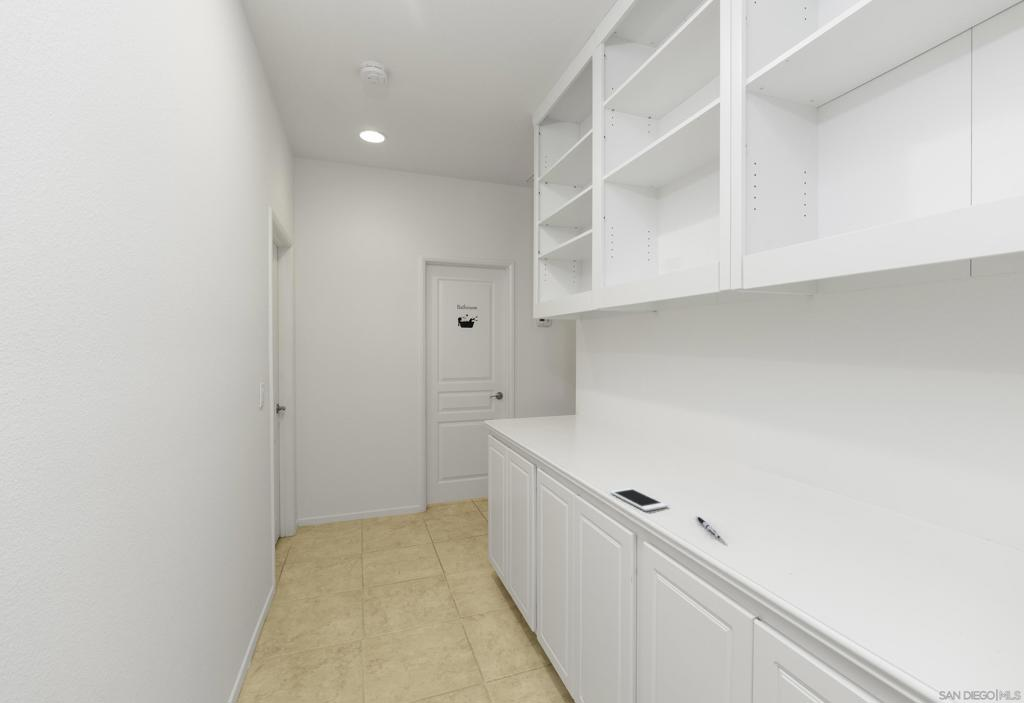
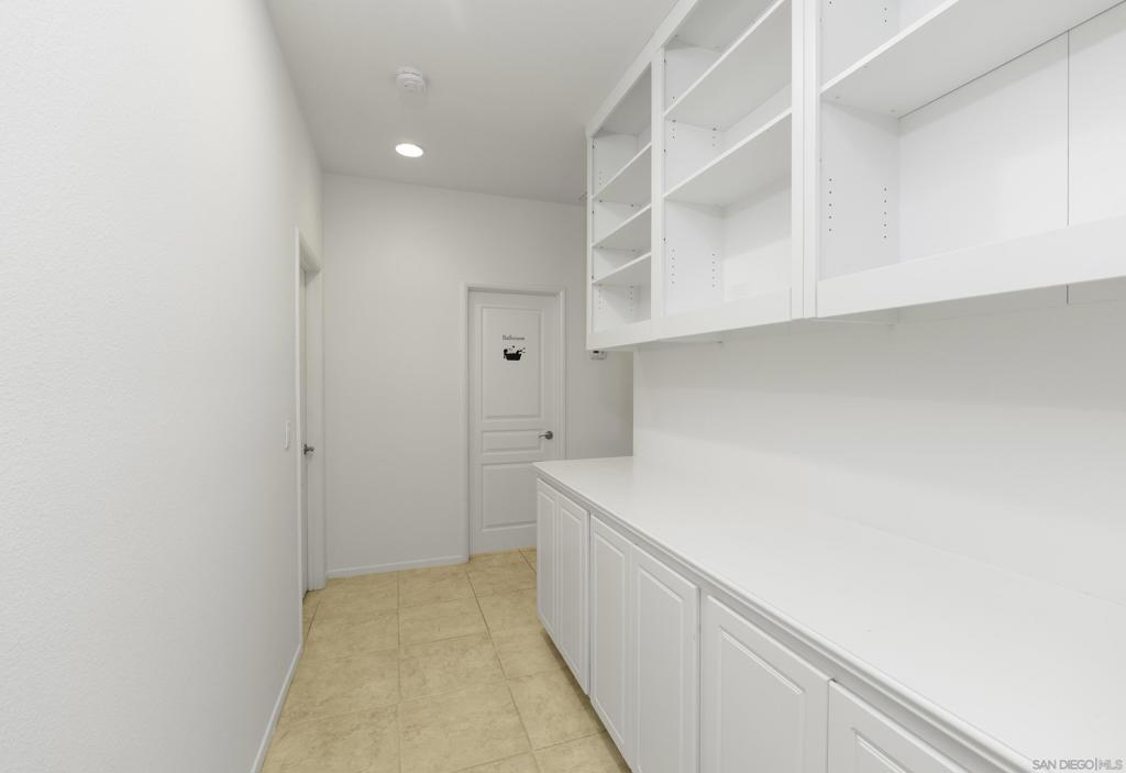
- pen (706, 525)
- cell phone (637, 498)
